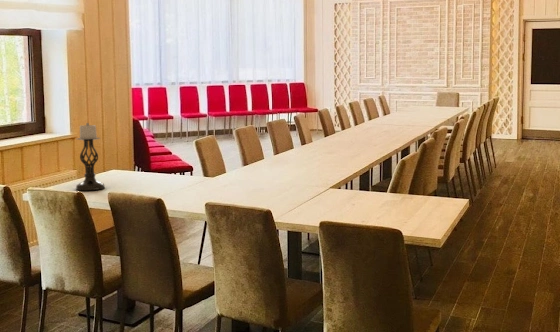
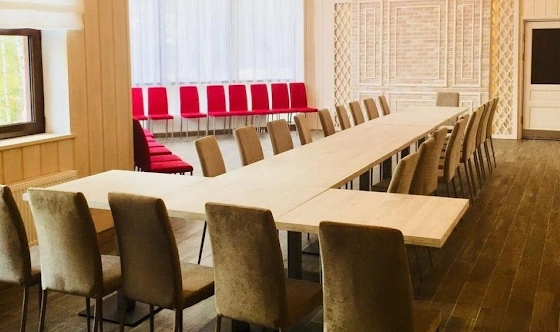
- candle holder (89, 156)
